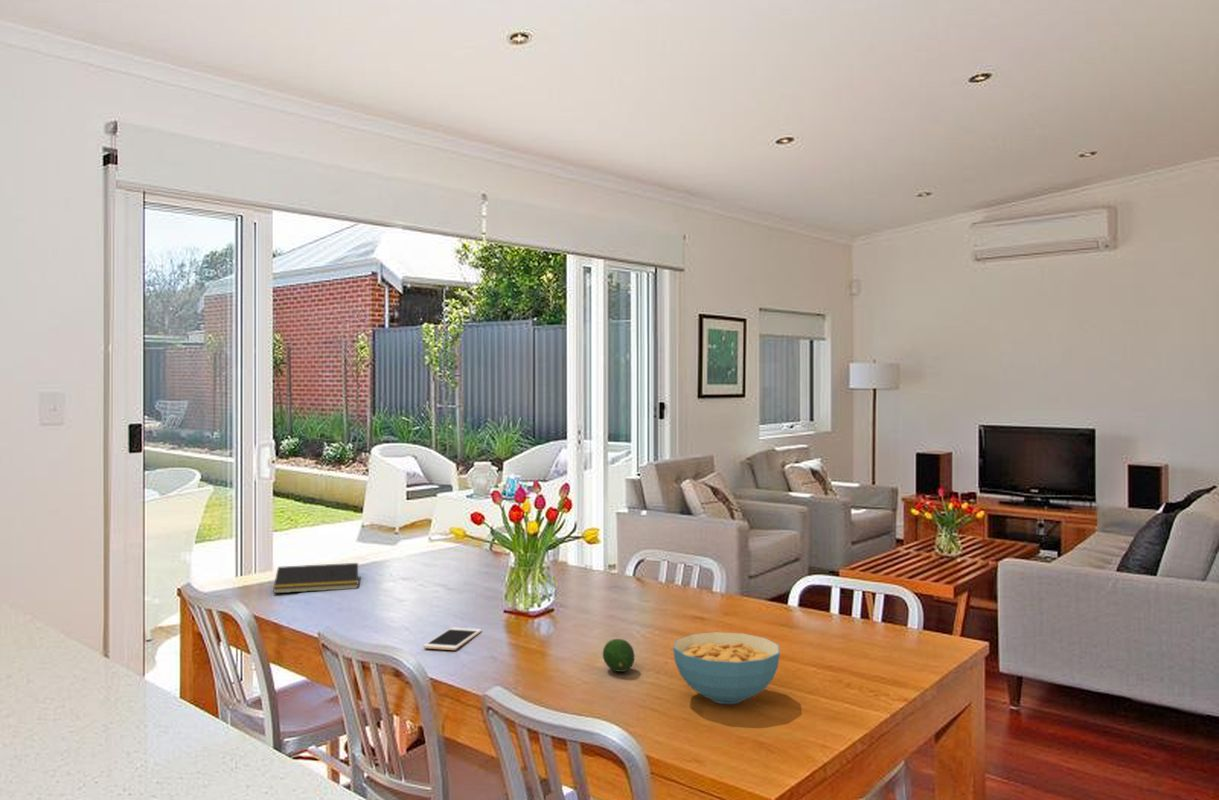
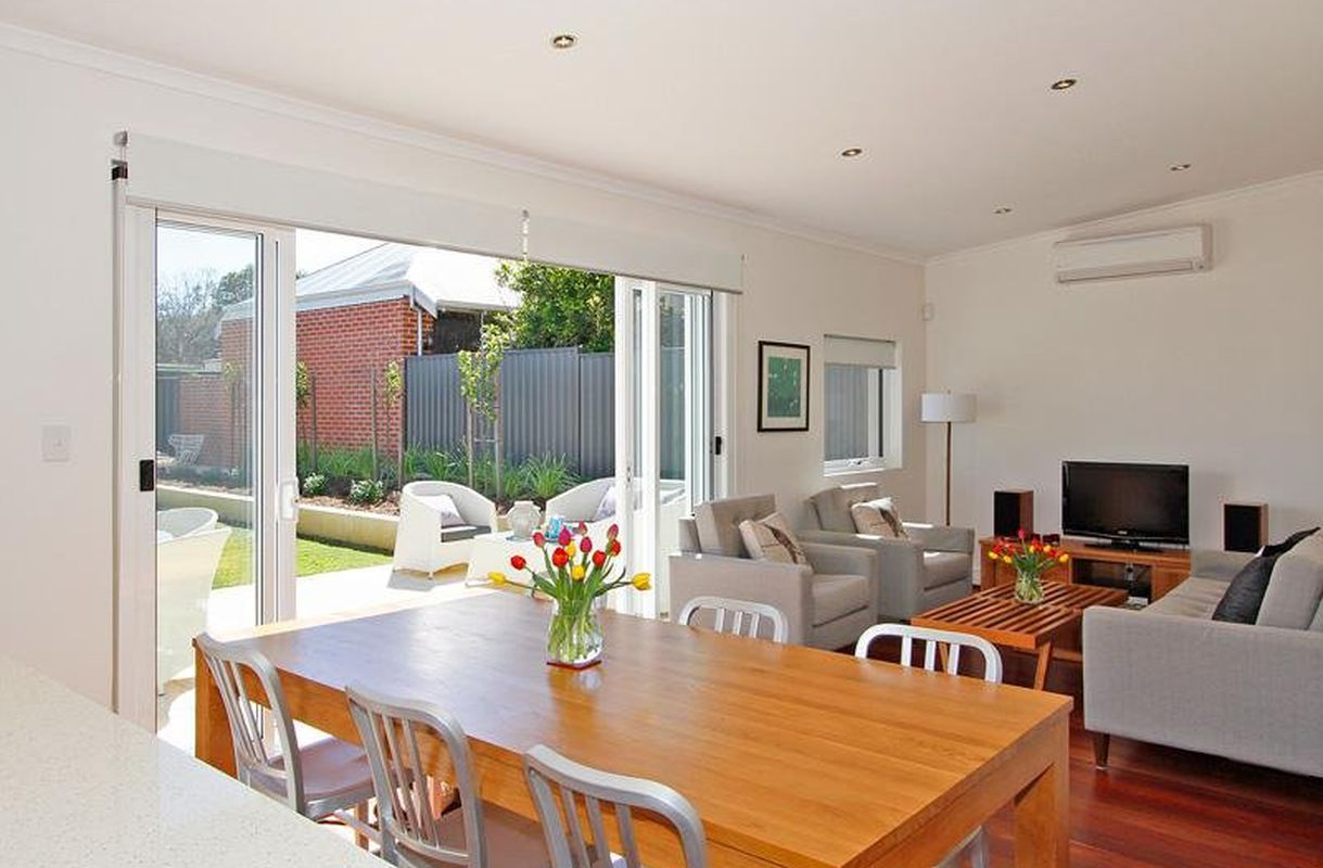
- notepad (317, 577)
- fruit (619, 655)
- cell phone (453, 638)
- cereal bowl (726, 672)
